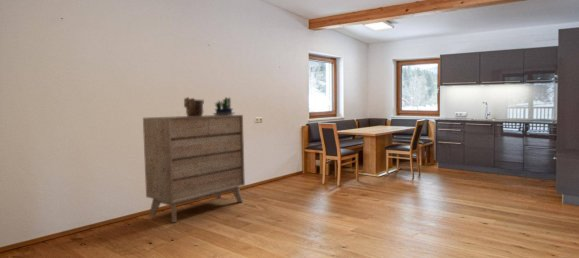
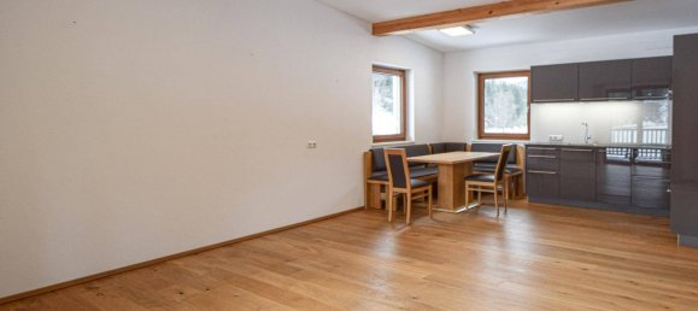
- dresser (197, 162)
- ceramic vessel (194, 106)
- potted plant (224, 106)
